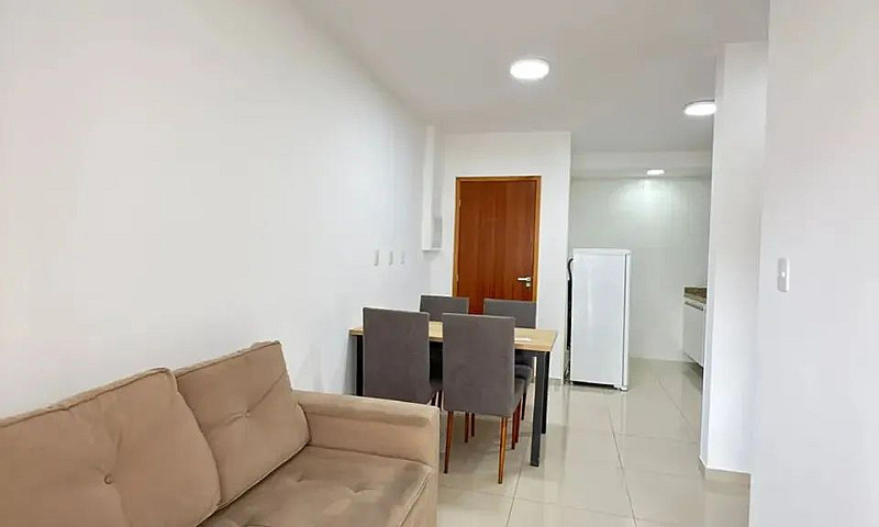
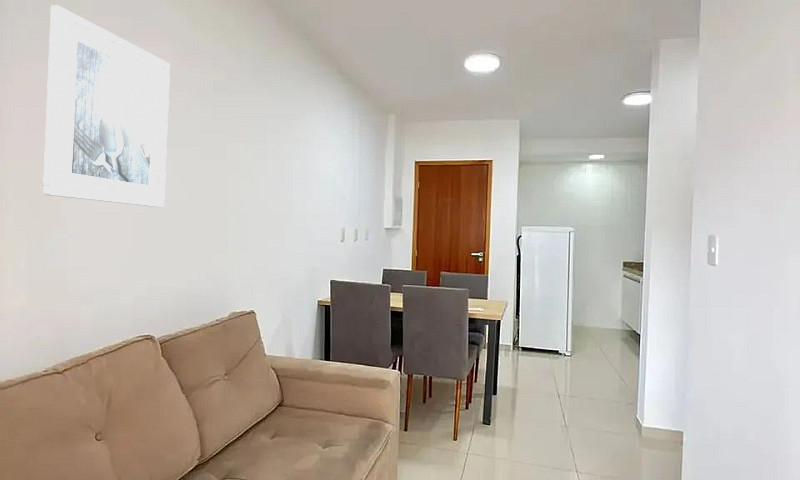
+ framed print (115, 120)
